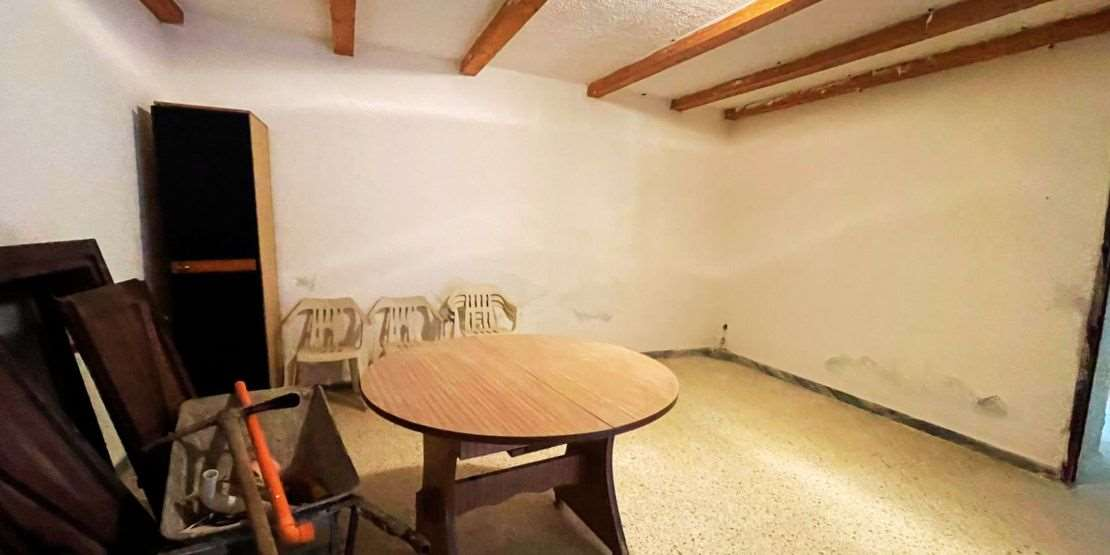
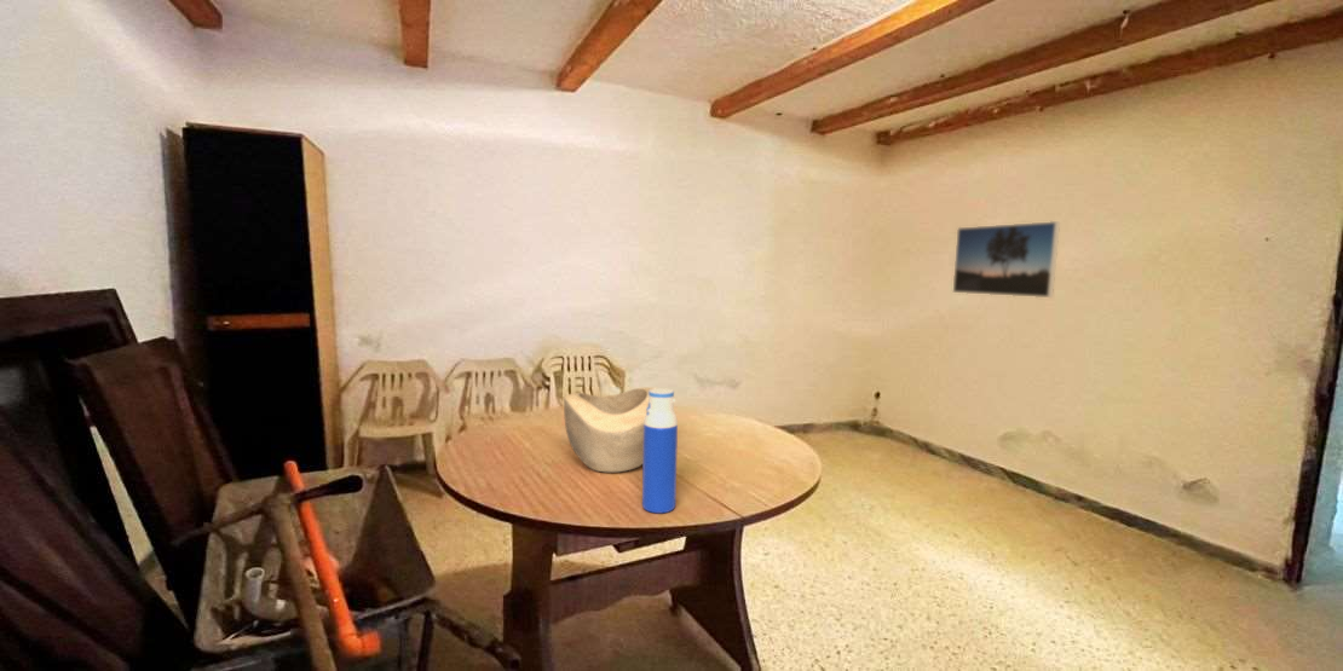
+ water bottle (659, 449)
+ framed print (1001, 260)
+ decorative bowl (613, 428)
